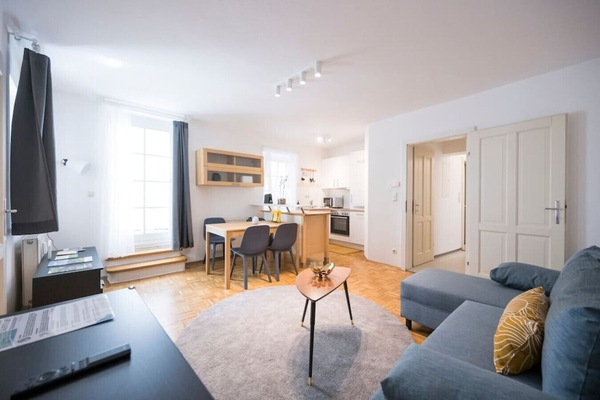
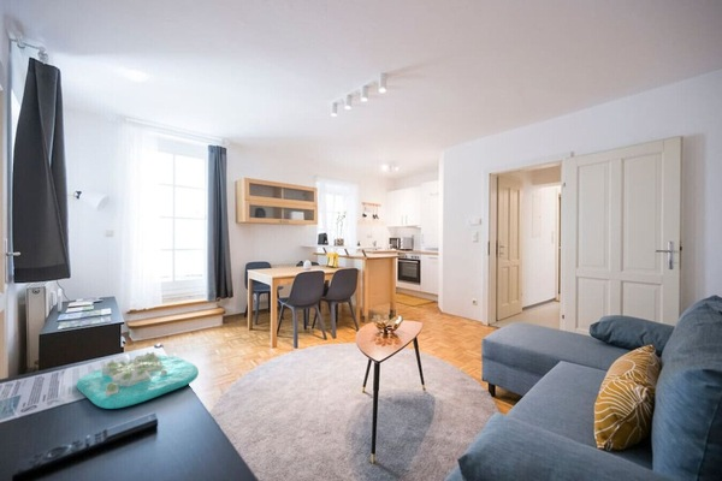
+ decorative tray (142, 357)
